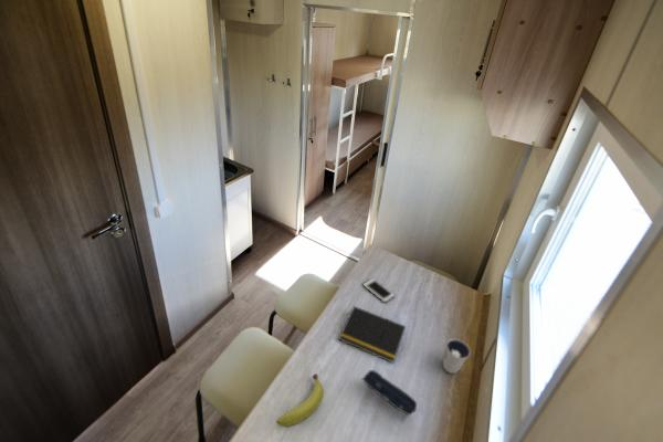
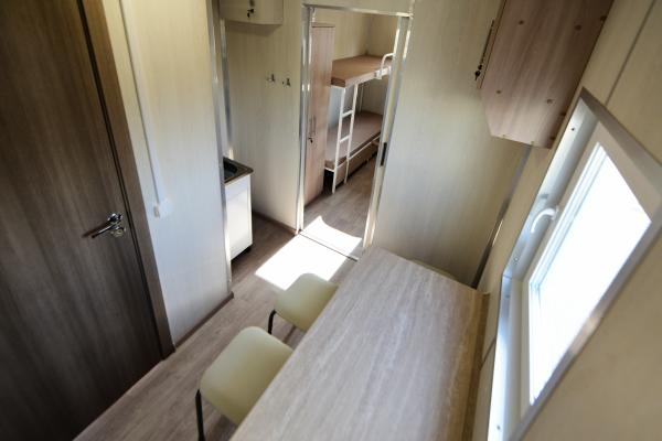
- notepad (372, 333)
- dixie cup (454, 357)
- cell phone (378, 290)
- fruit (303, 402)
- pencil case (389, 391)
